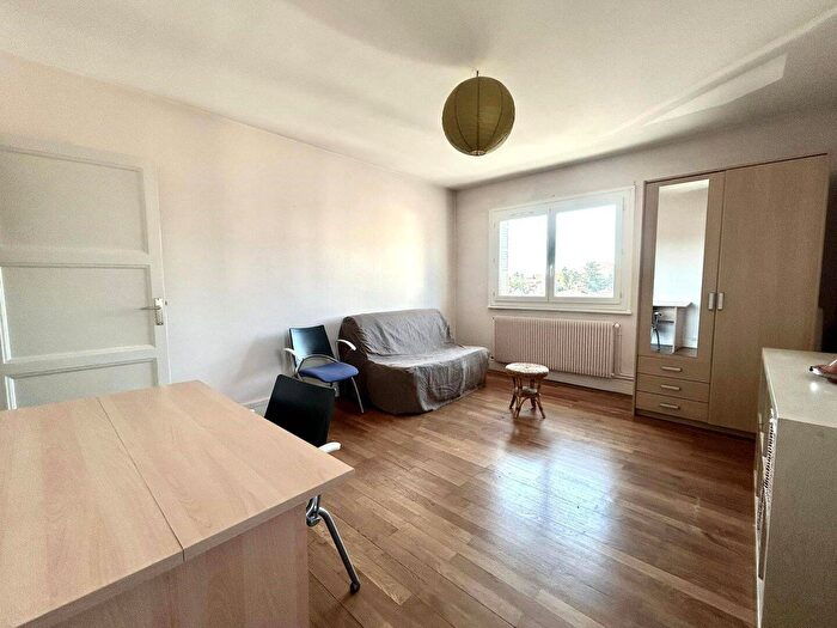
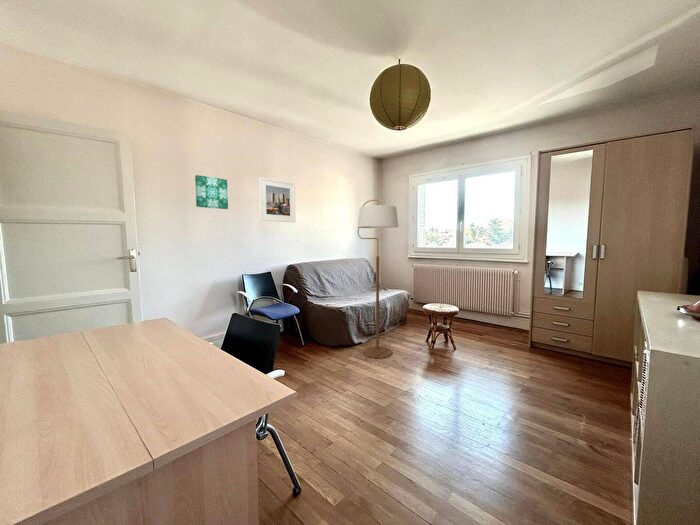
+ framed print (278, 201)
+ floor lamp (376, 276)
+ wall art (212, 192)
